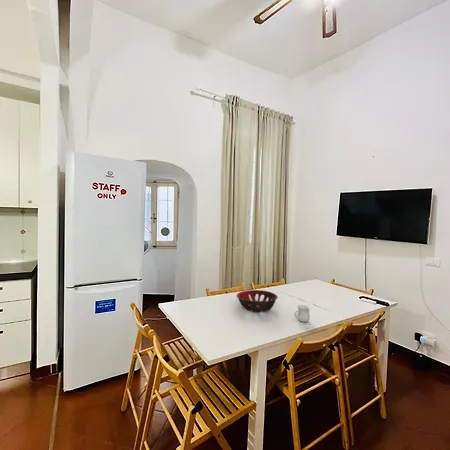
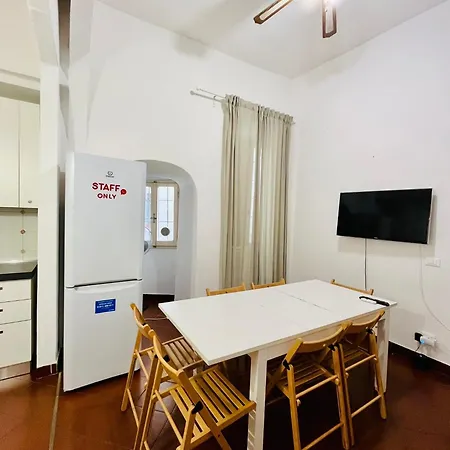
- decorative bowl (256, 301)
- mug (301, 314)
